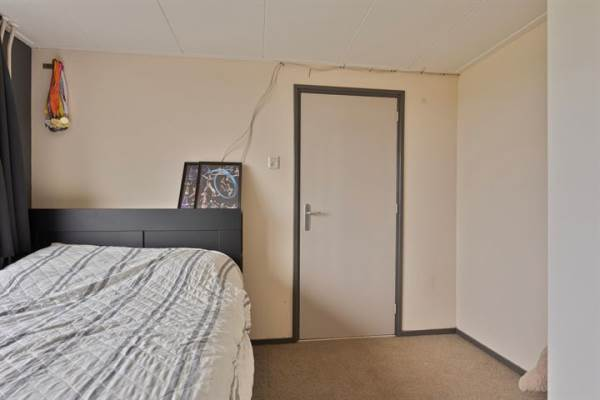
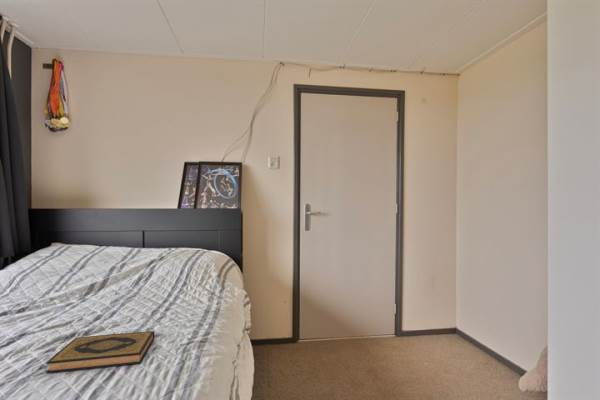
+ hardback book (106, 349)
